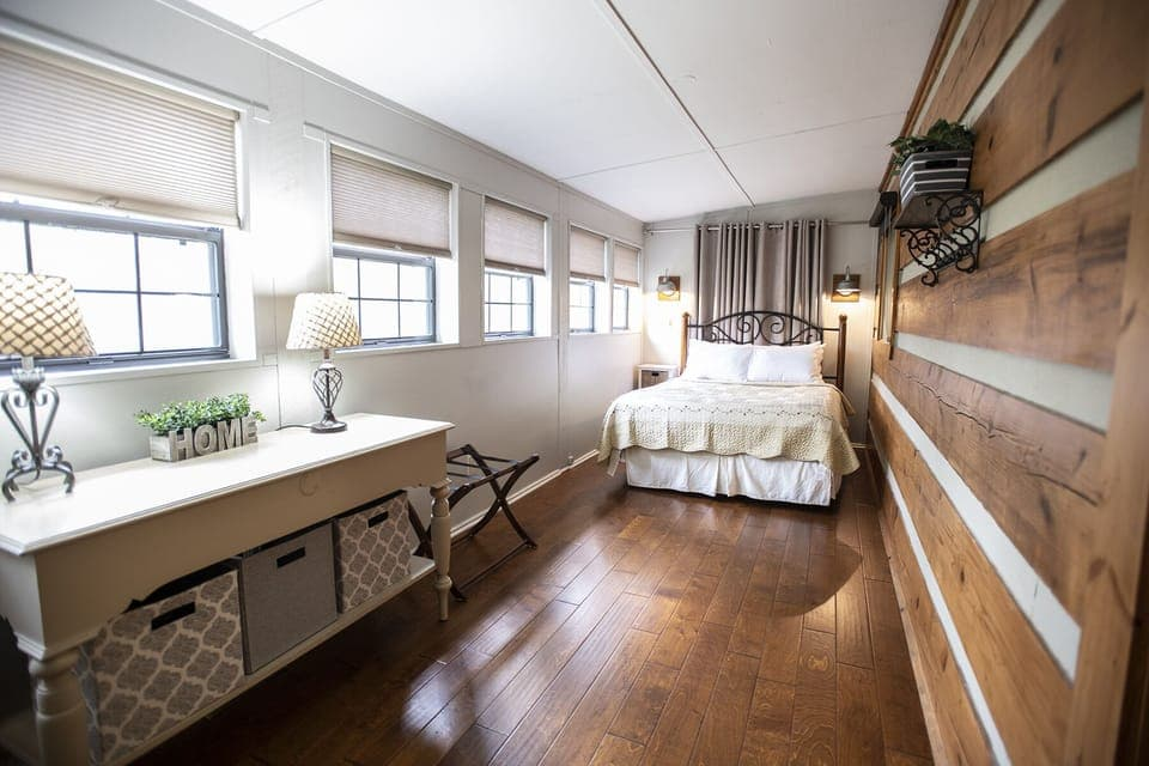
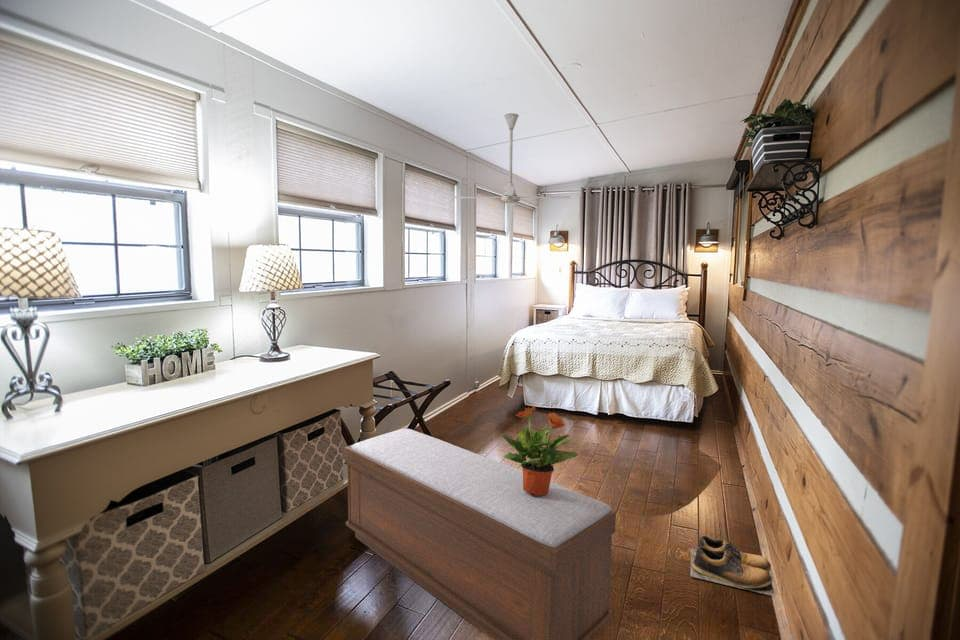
+ shoes (730, 558)
+ ceiling fan (510, 159)
+ potted plant (536, 451)
+ bench (460, 520)
